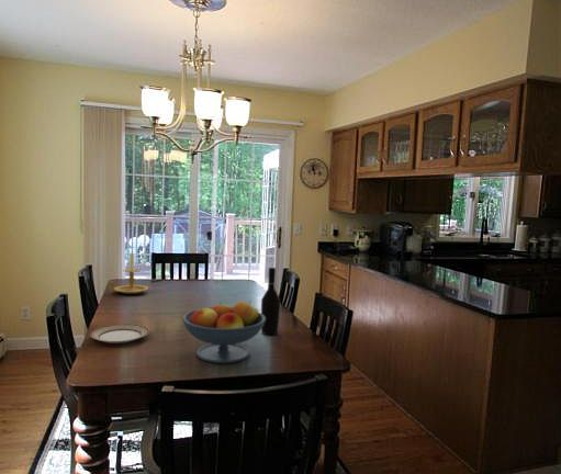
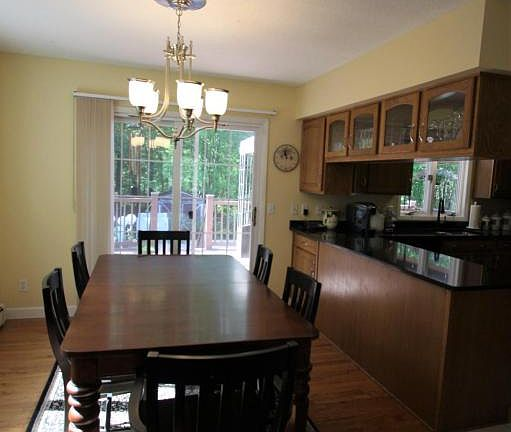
- fruit bowl (224, 328)
- plate (120, 334)
- wine bottle (270, 301)
- candle holder (131, 272)
